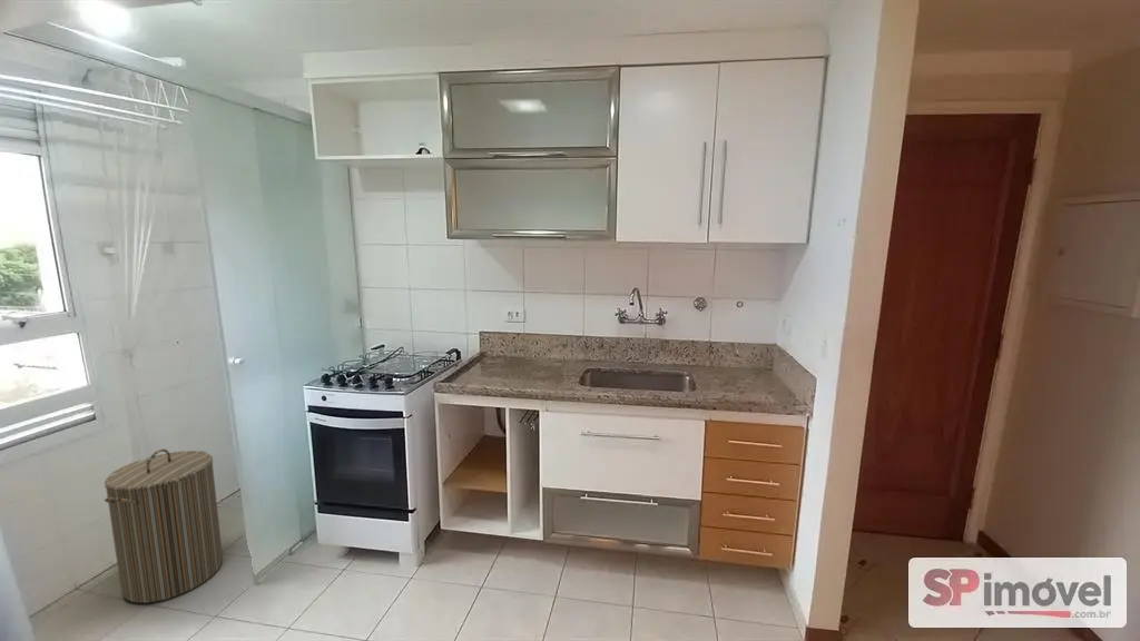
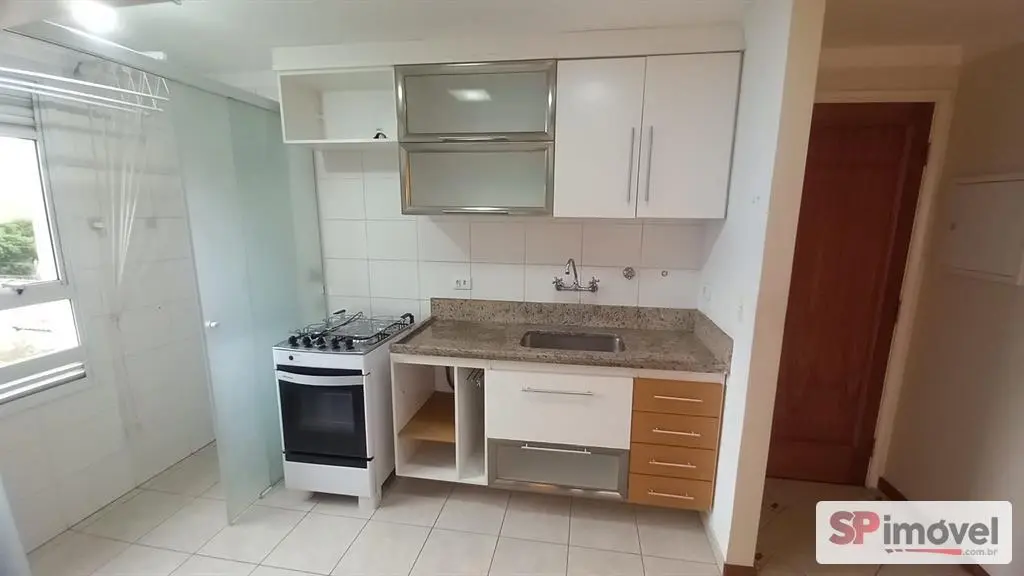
- laundry hamper (167, 513)
